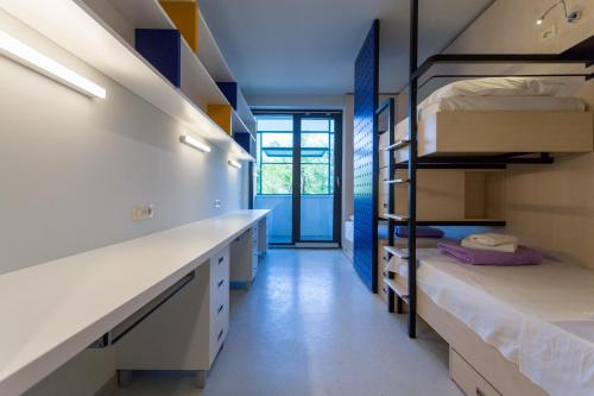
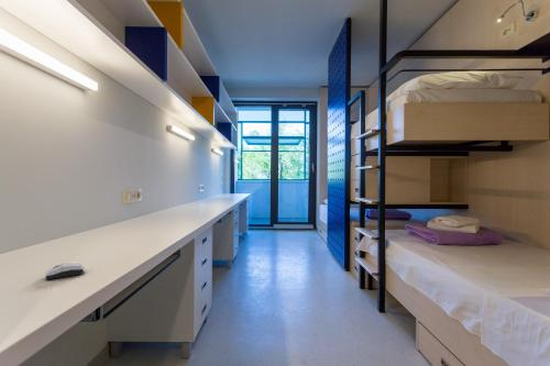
+ computer mouse (65, 268)
